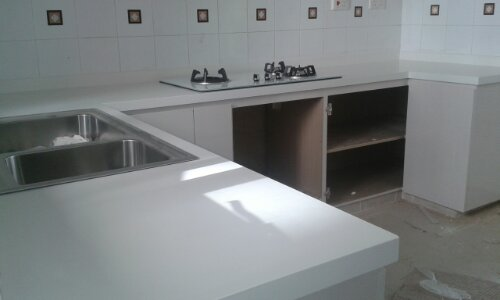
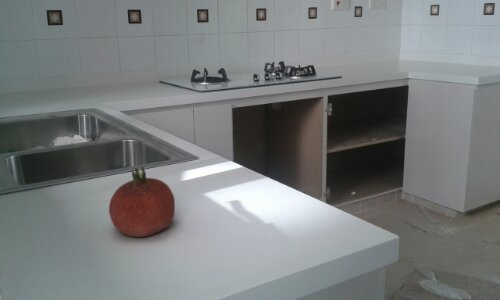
+ fruit (141, 197)
